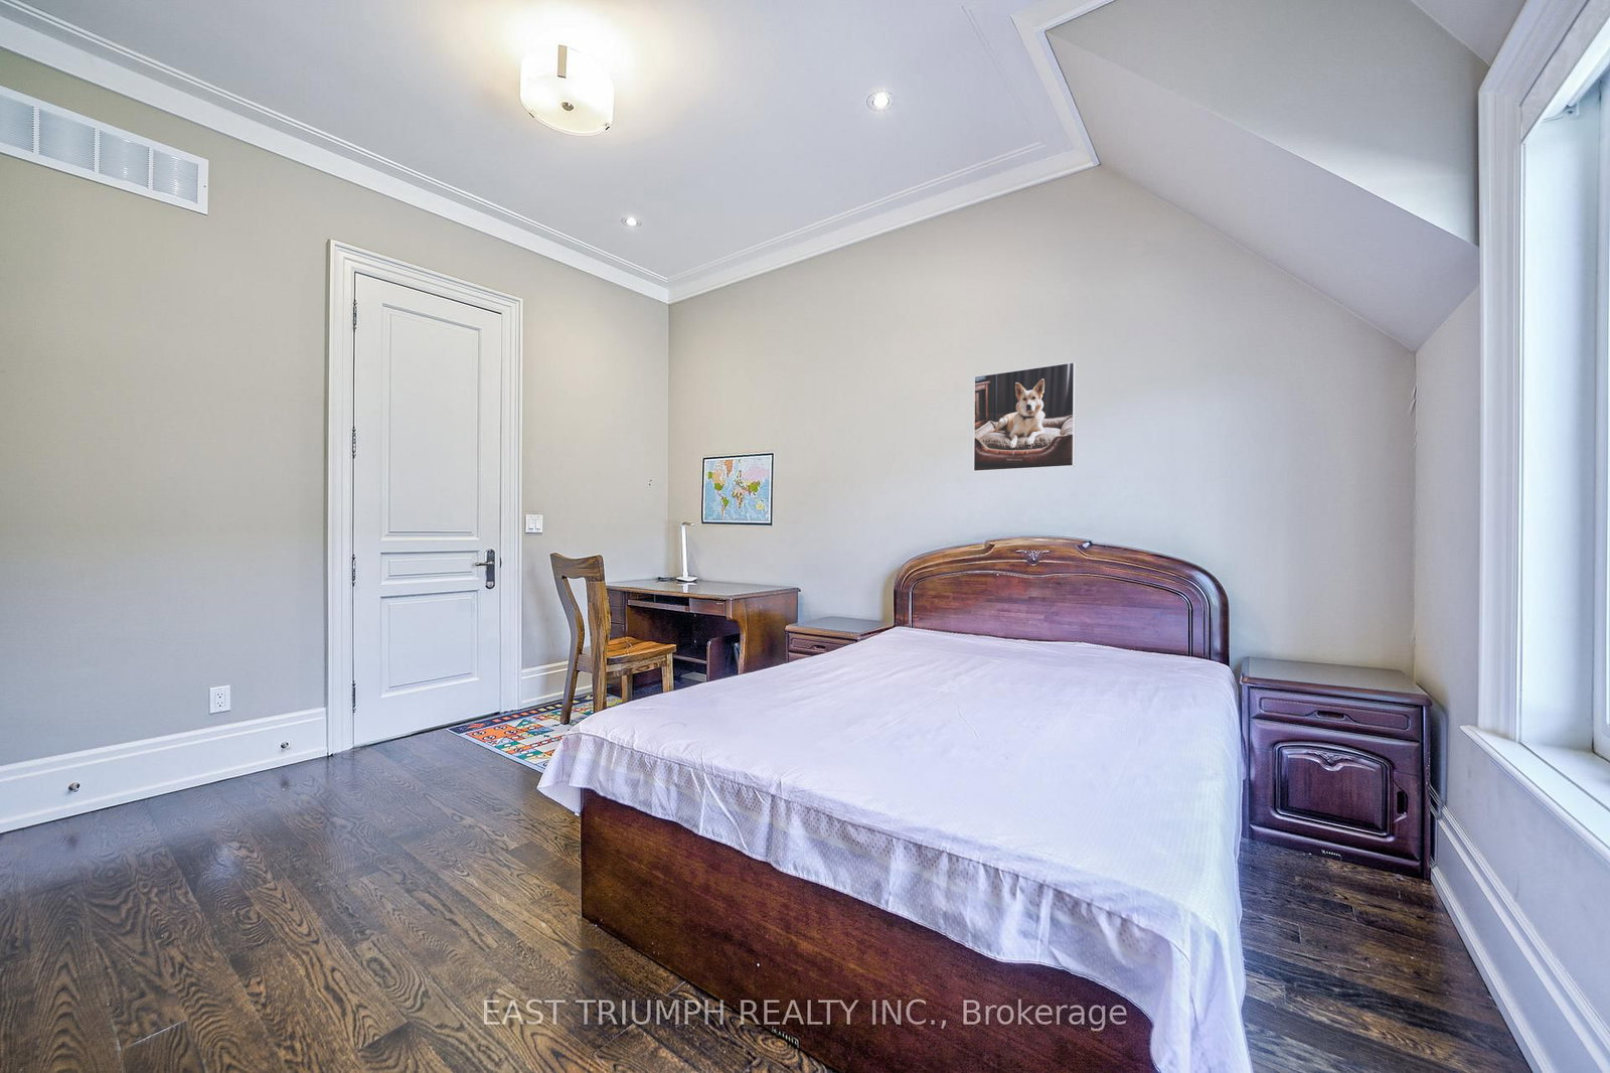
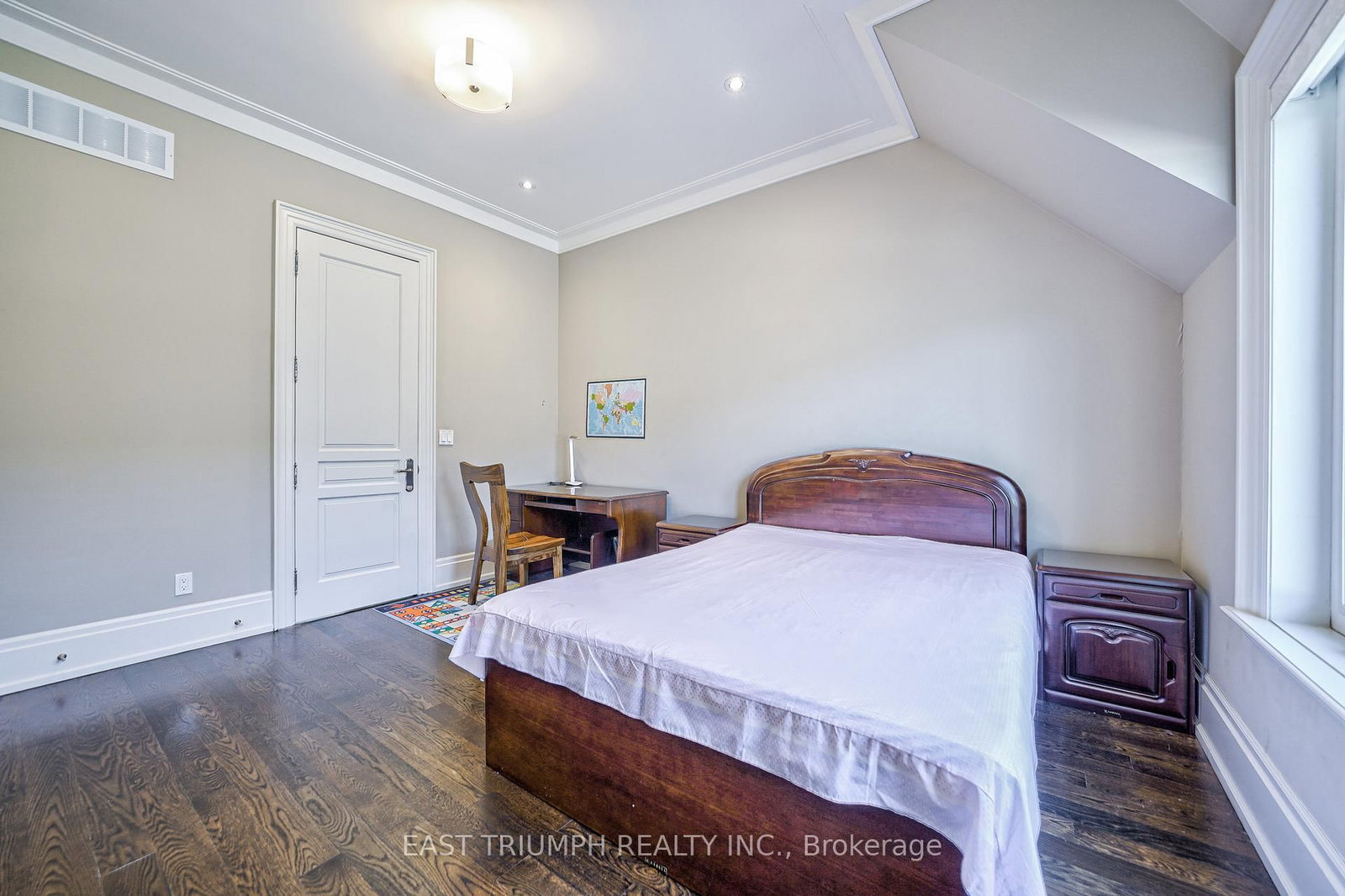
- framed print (1022, 419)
